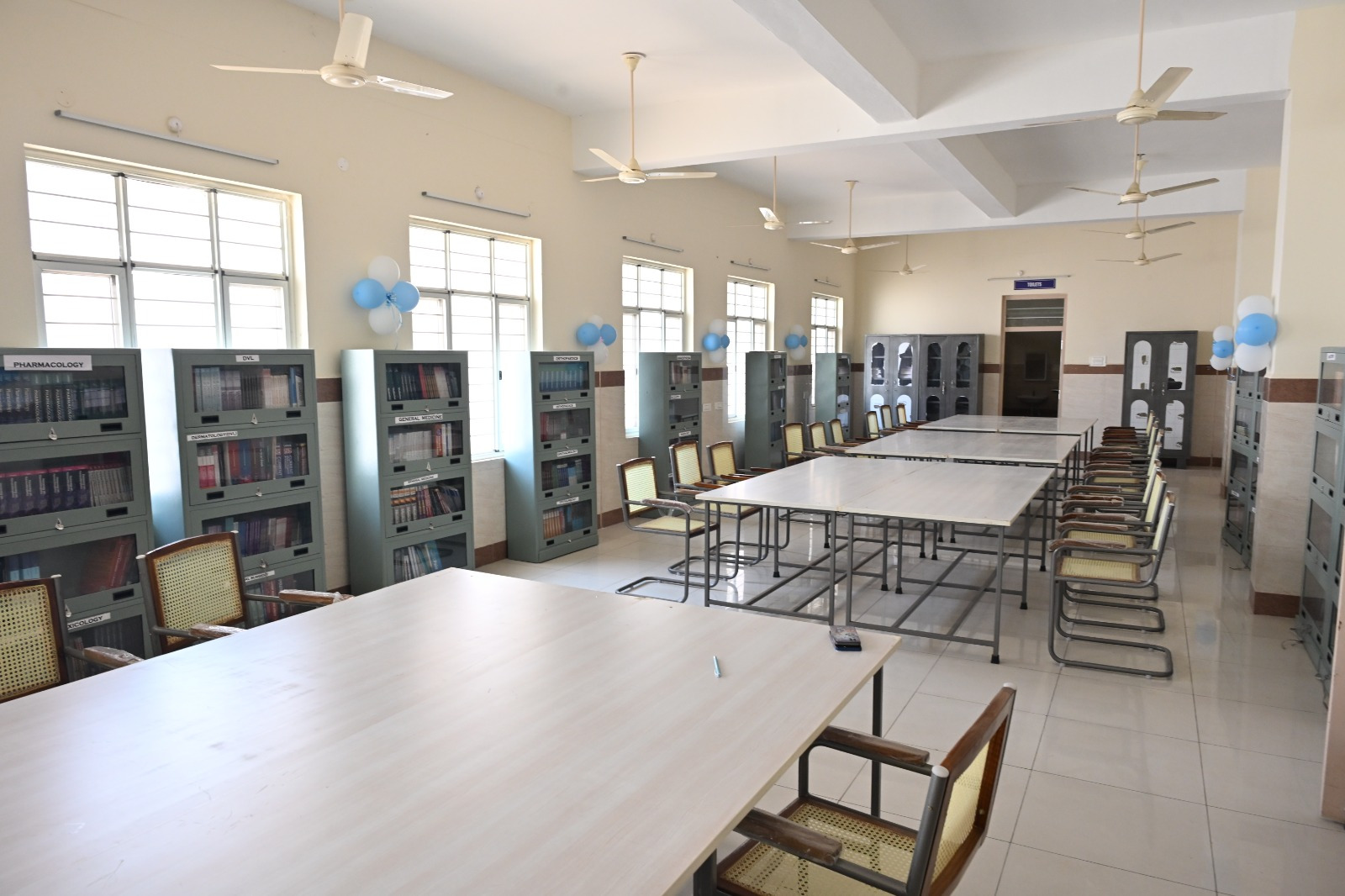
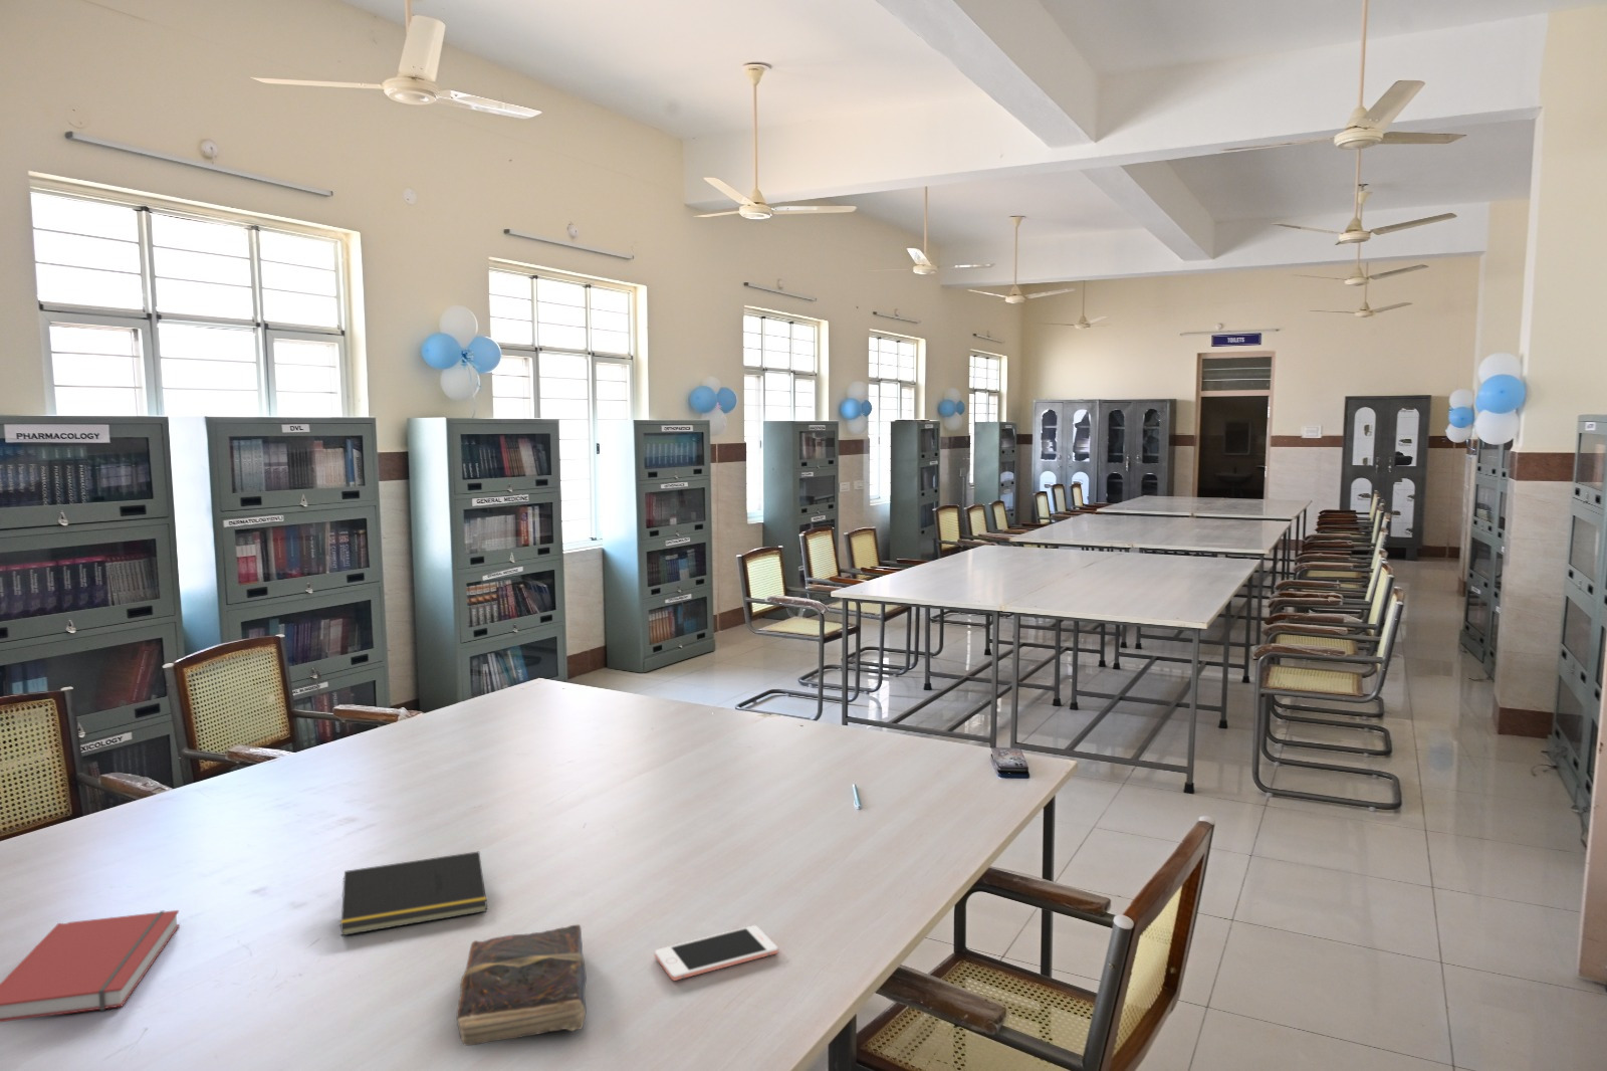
+ notepad (413, 891)
+ book (523, 980)
+ cell phone (716, 951)
+ book (86, 961)
